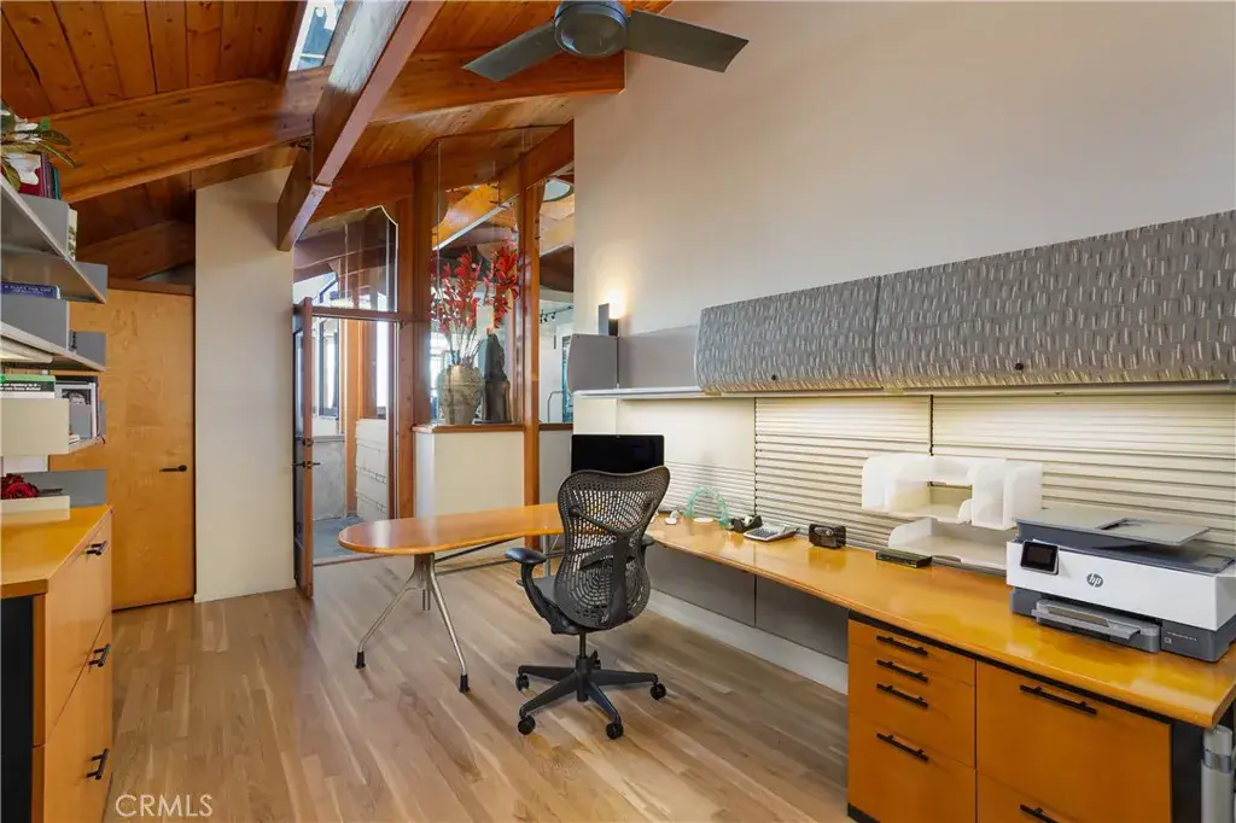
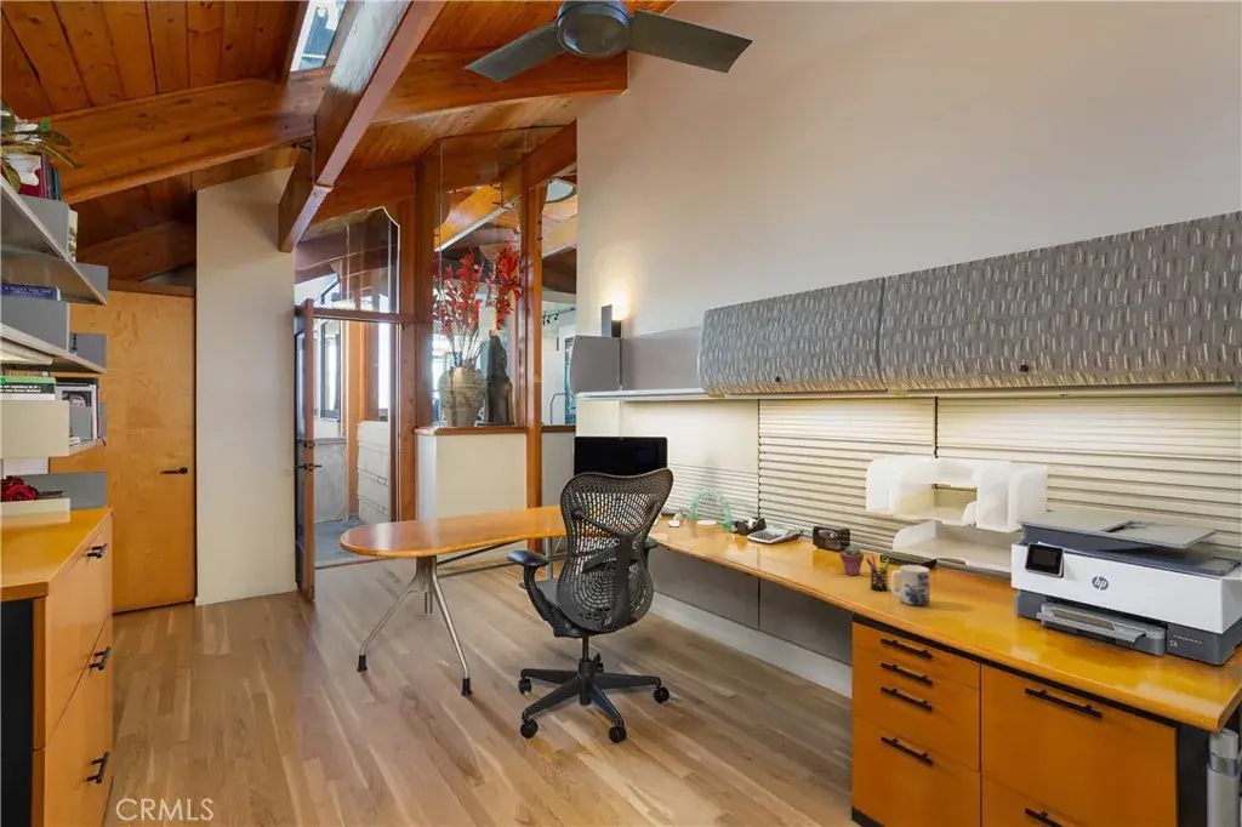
+ mug (911, 584)
+ potted succulent (851, 559)
+ pen holder (879, 571)
